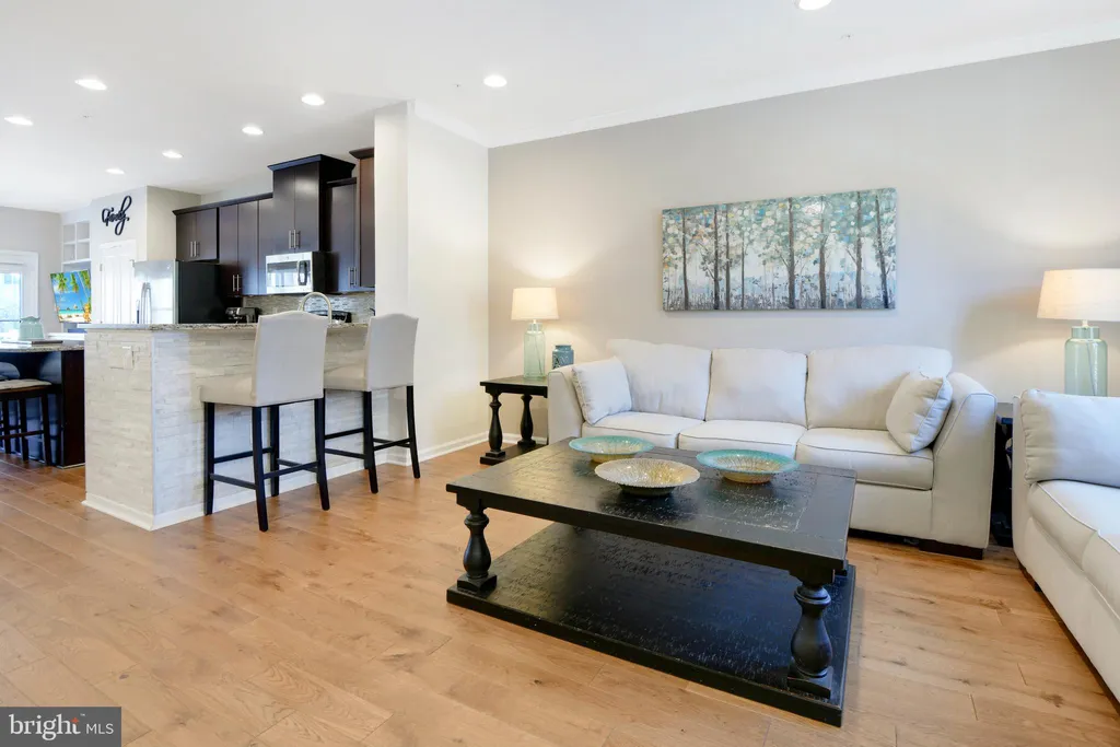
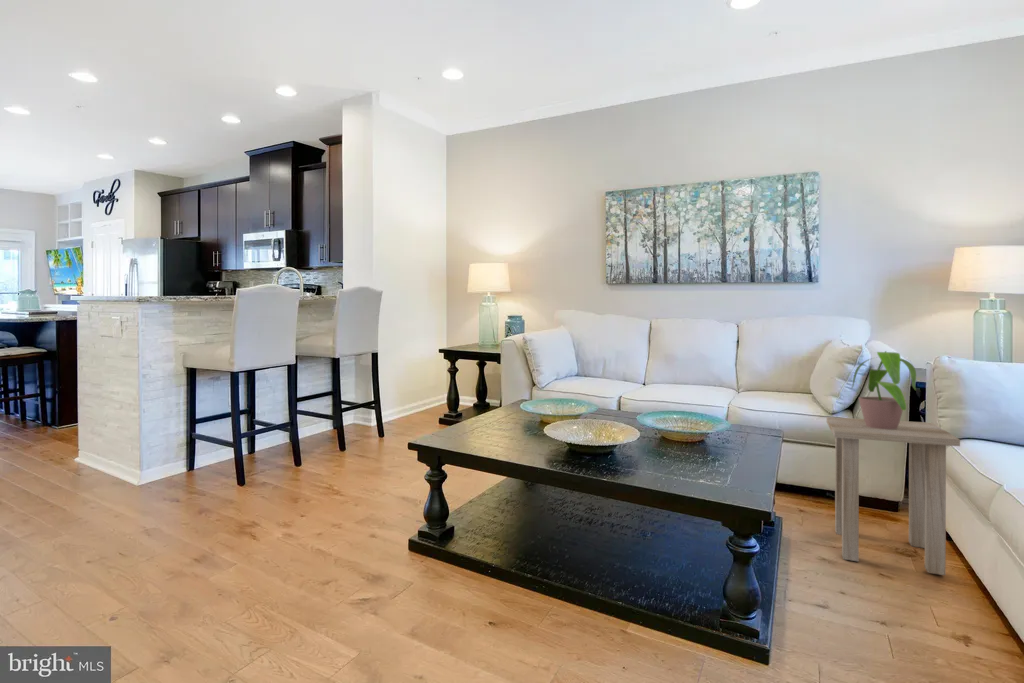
+ potted plant (884, 387)
+ side table (909, 489)
